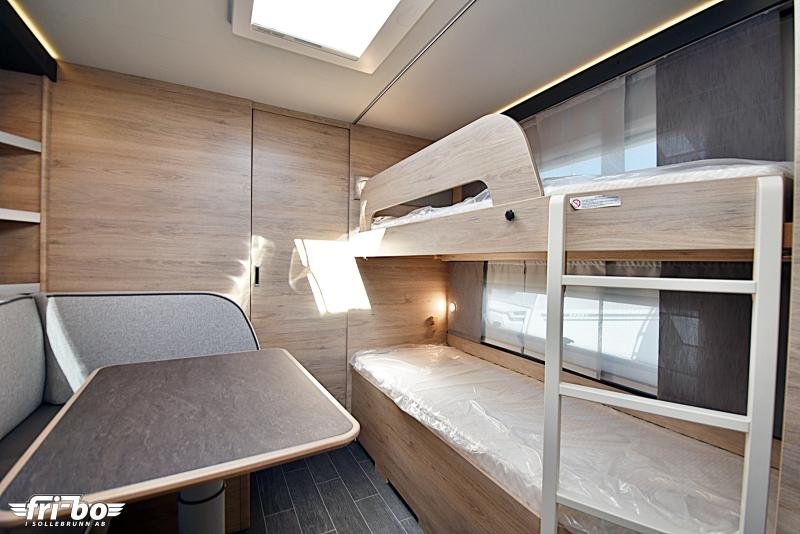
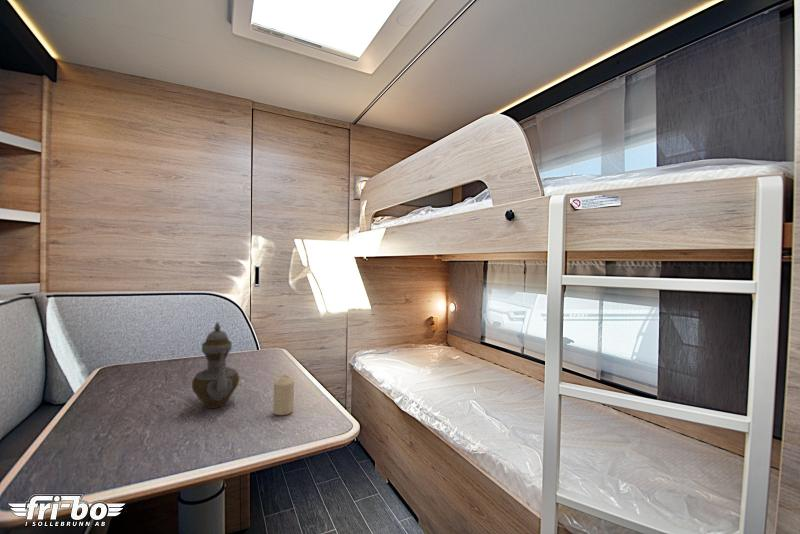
+ teapot (216, 362)
+ candle (283, 394)
